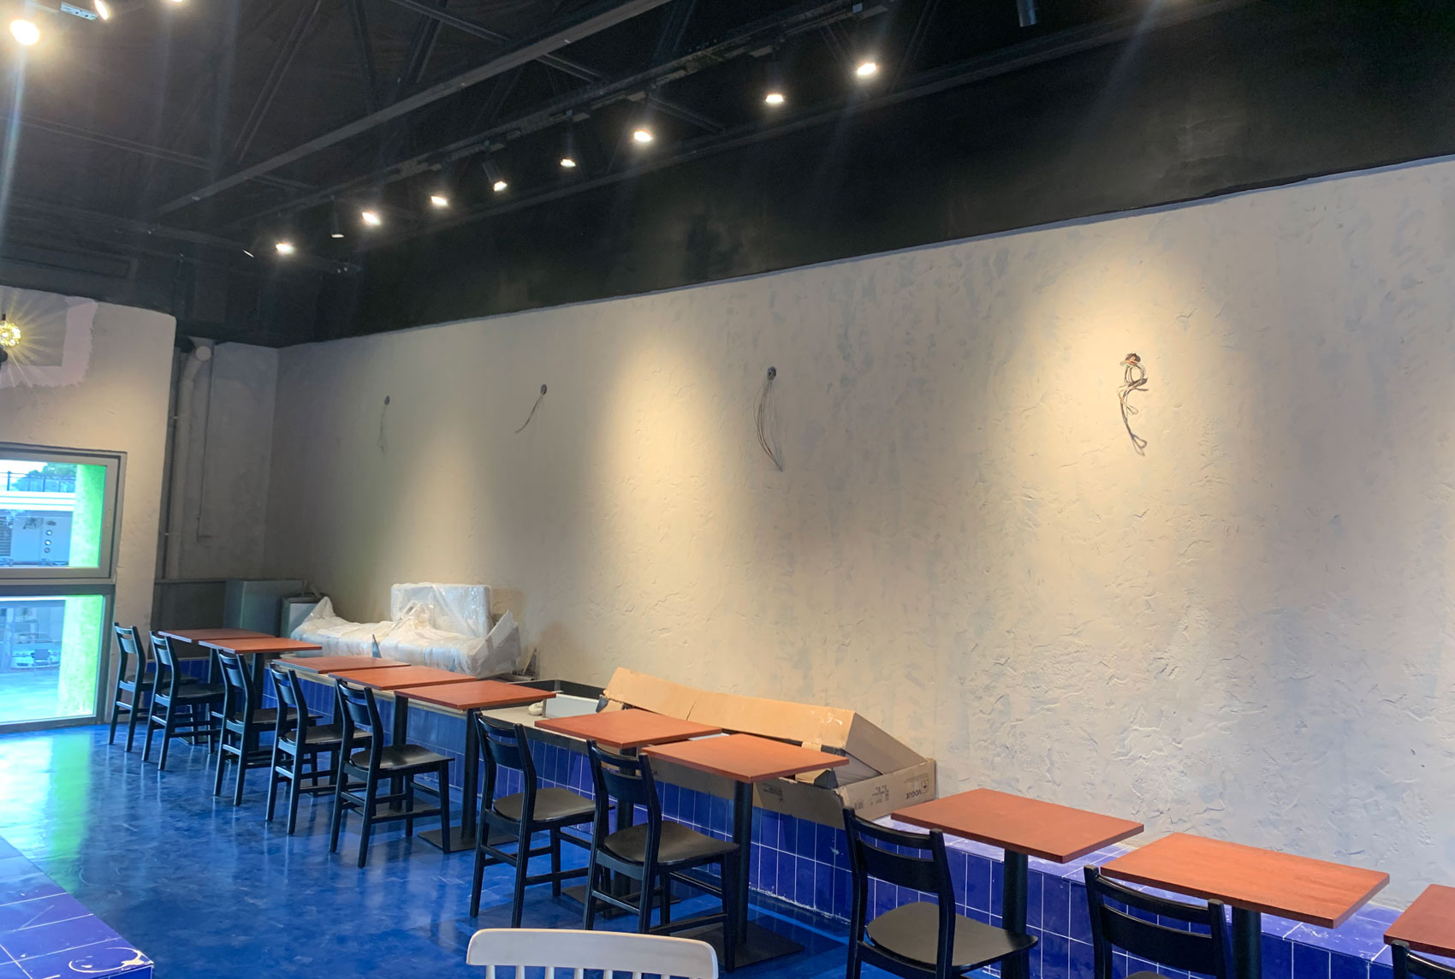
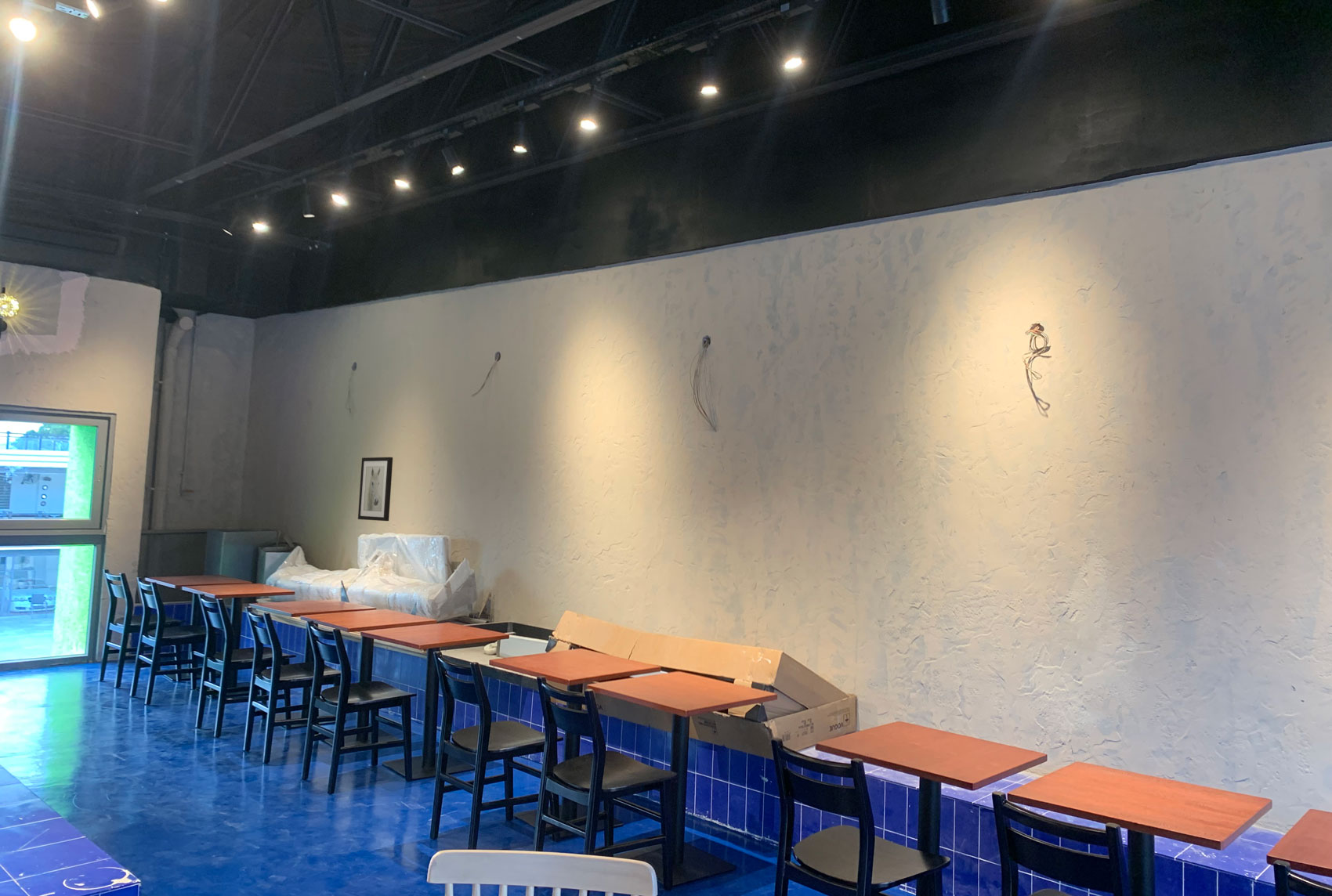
+ wall art (375, 489)
